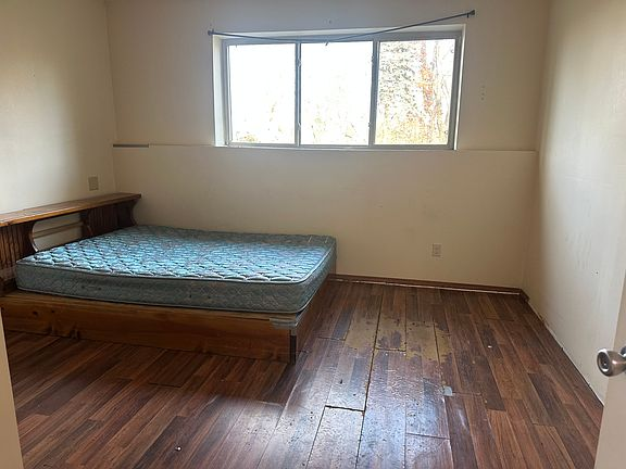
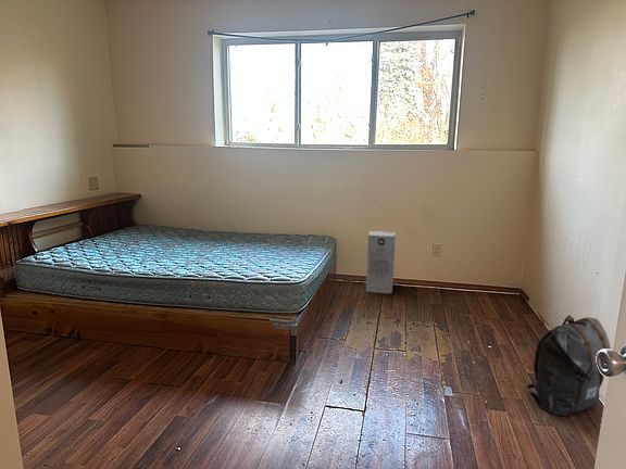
+ backpack (568, 359)
+ air purifier (380, 261)
